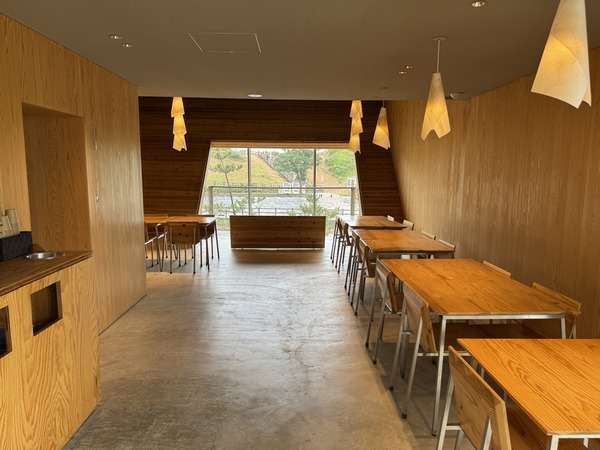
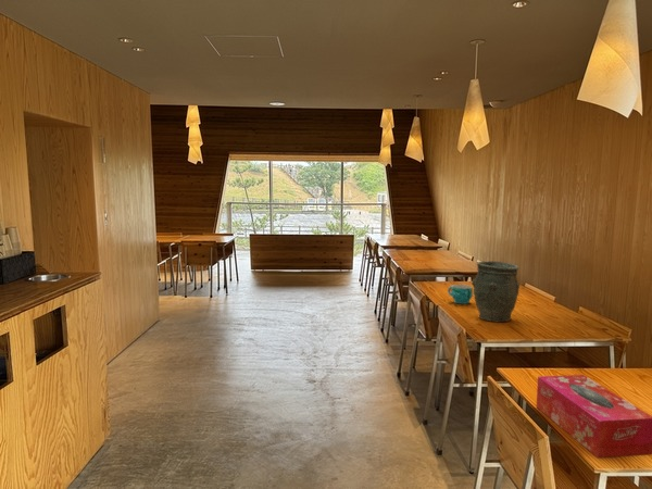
+ cup (460, 293)
+ vase (494, 290)
+ tissue box (589, 412)
